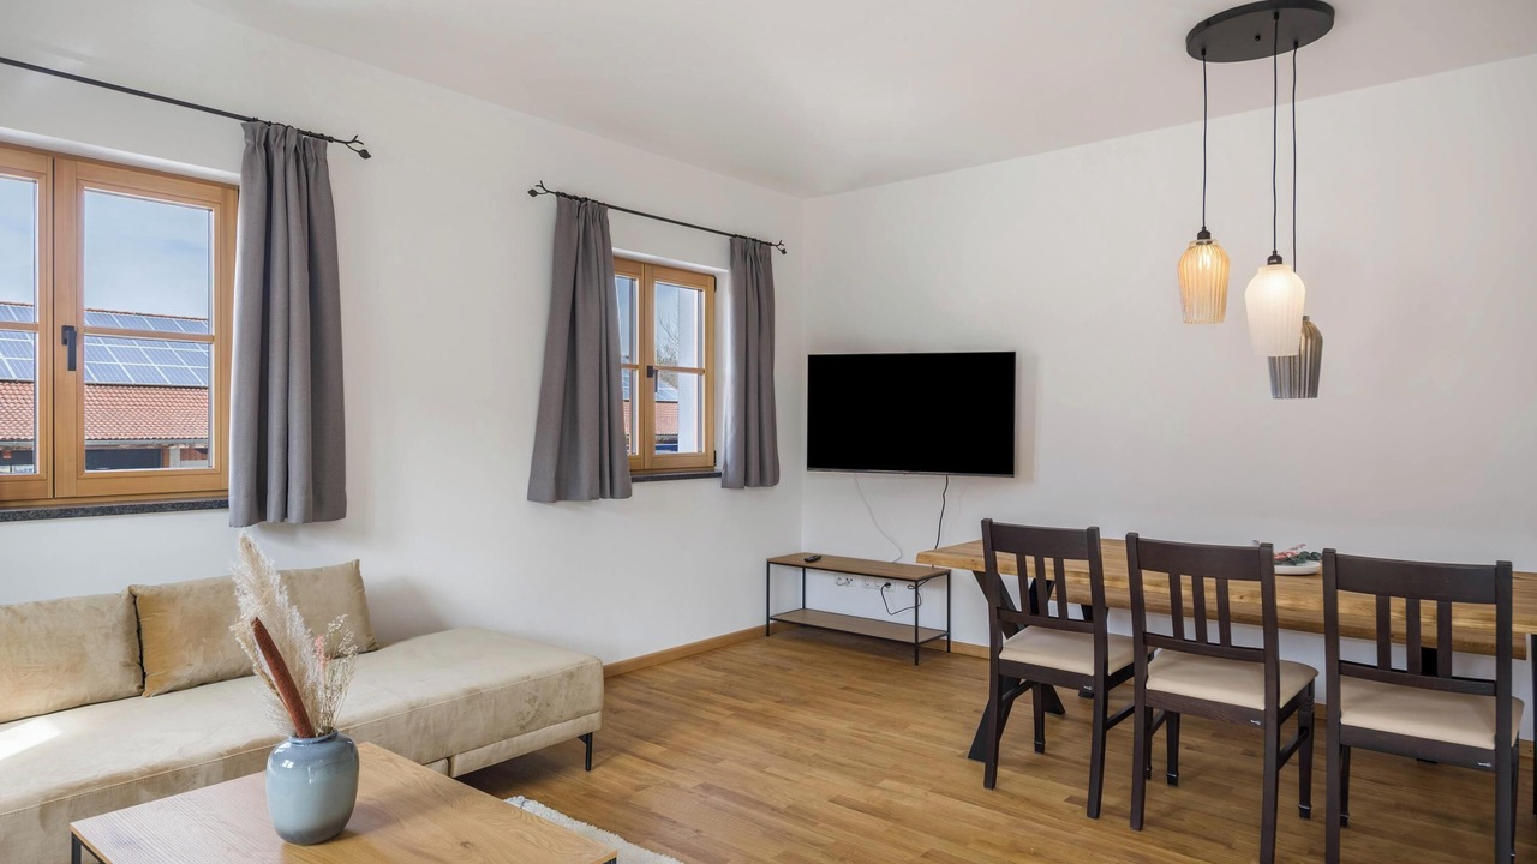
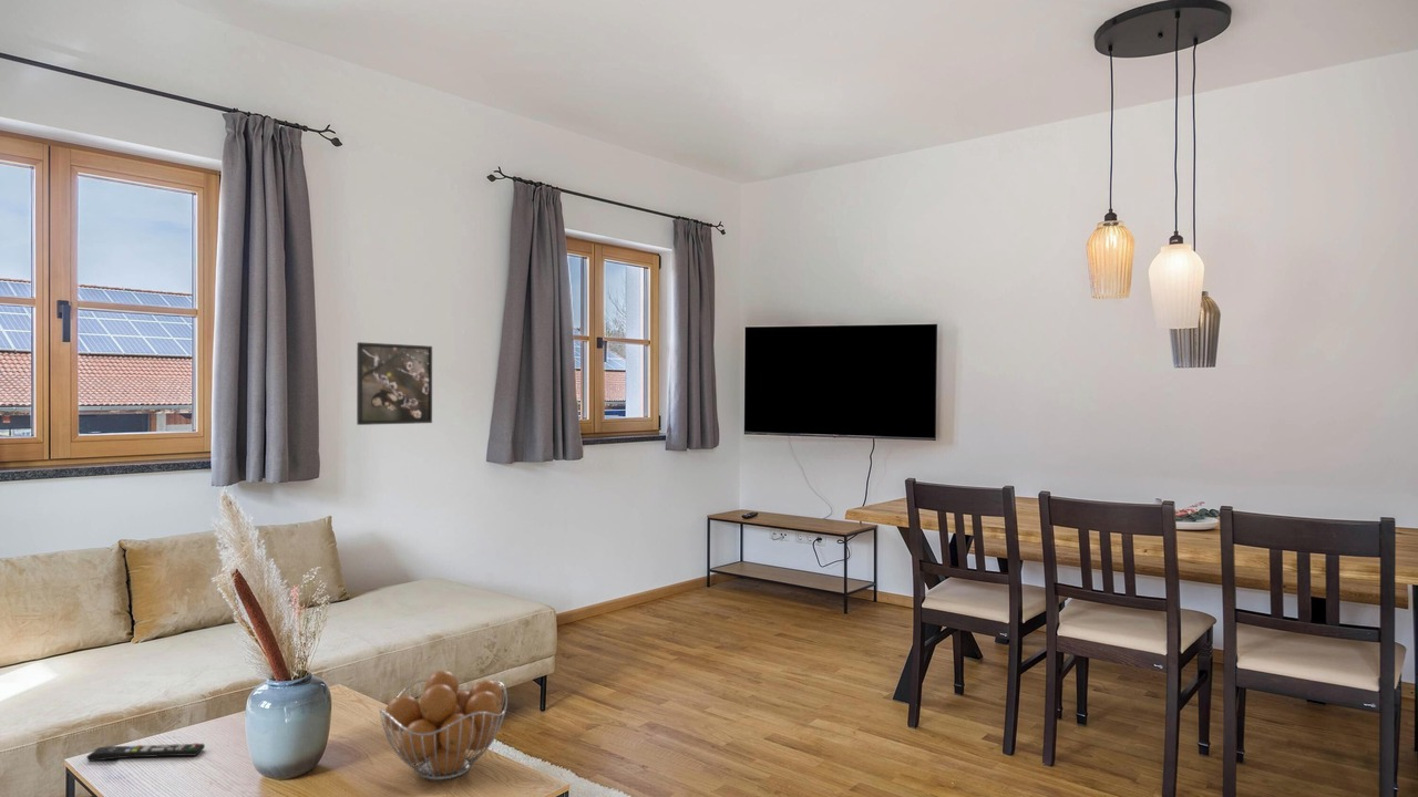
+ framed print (395, 384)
+ remote control (146, 751)
+ fruit basket (444, 723)
